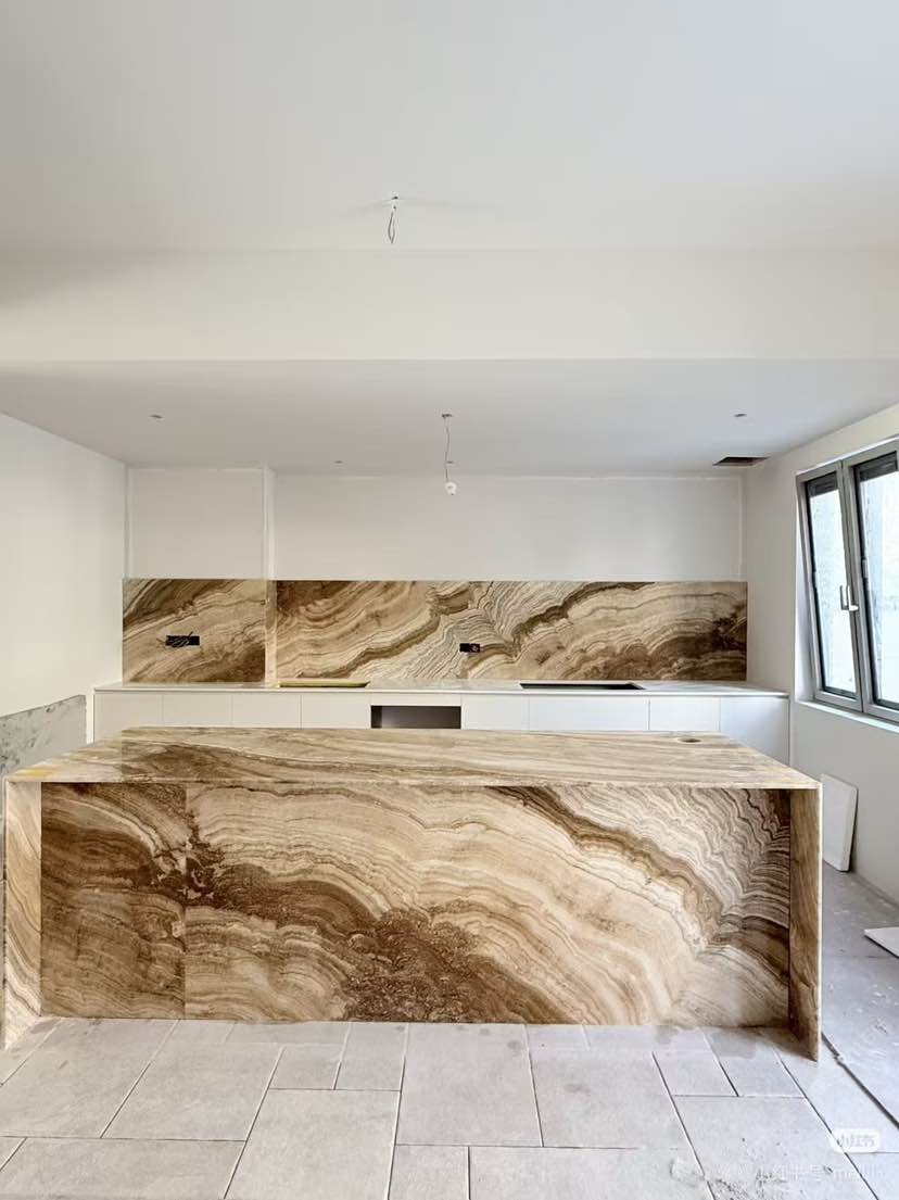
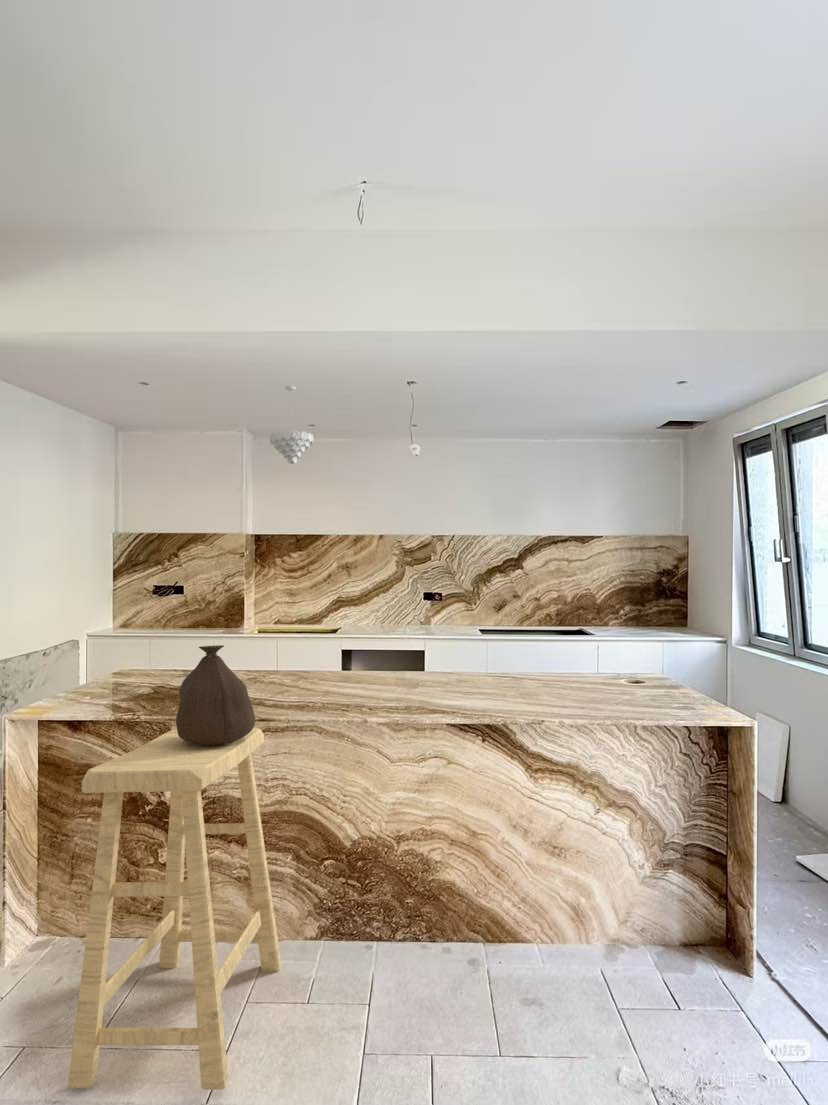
+ pendant light (291, 425)
+ stool (187, 882)
+ bag (211, 692)
